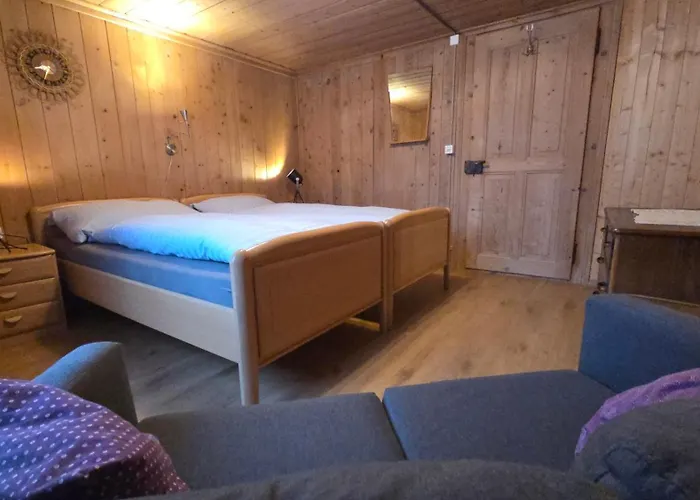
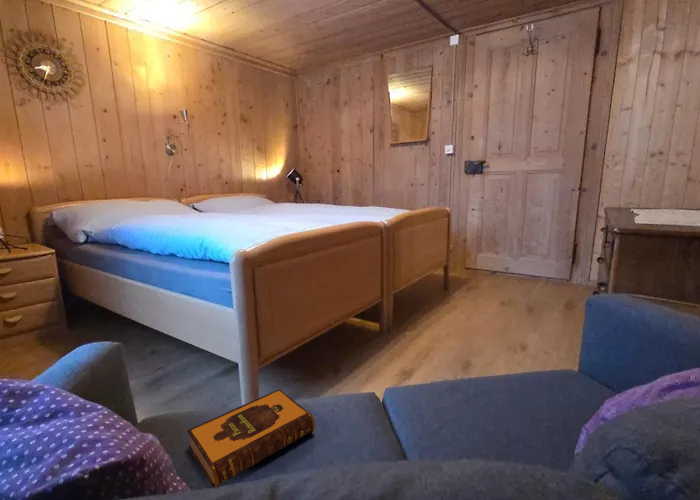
+ hardback book (253, 432)
